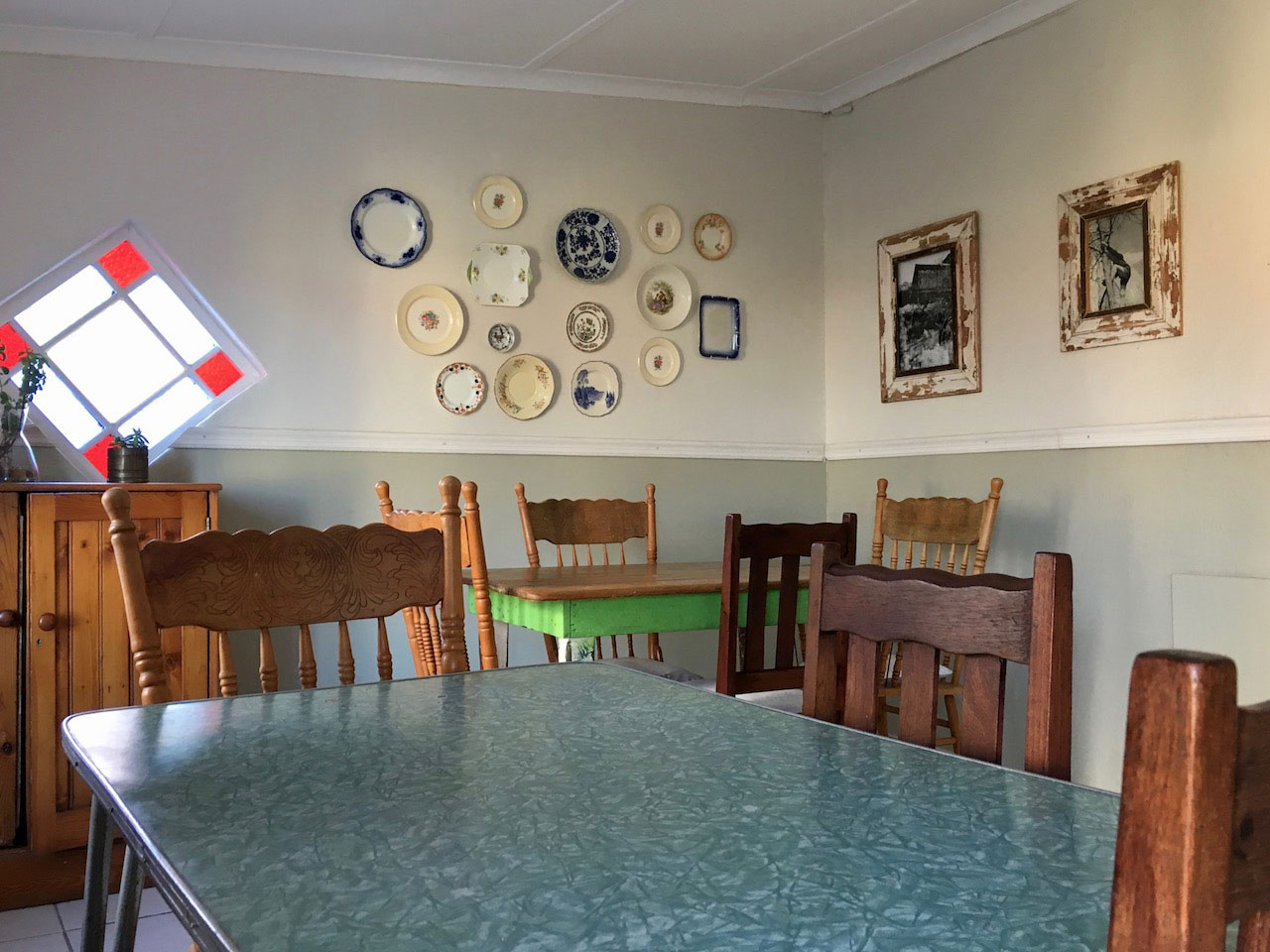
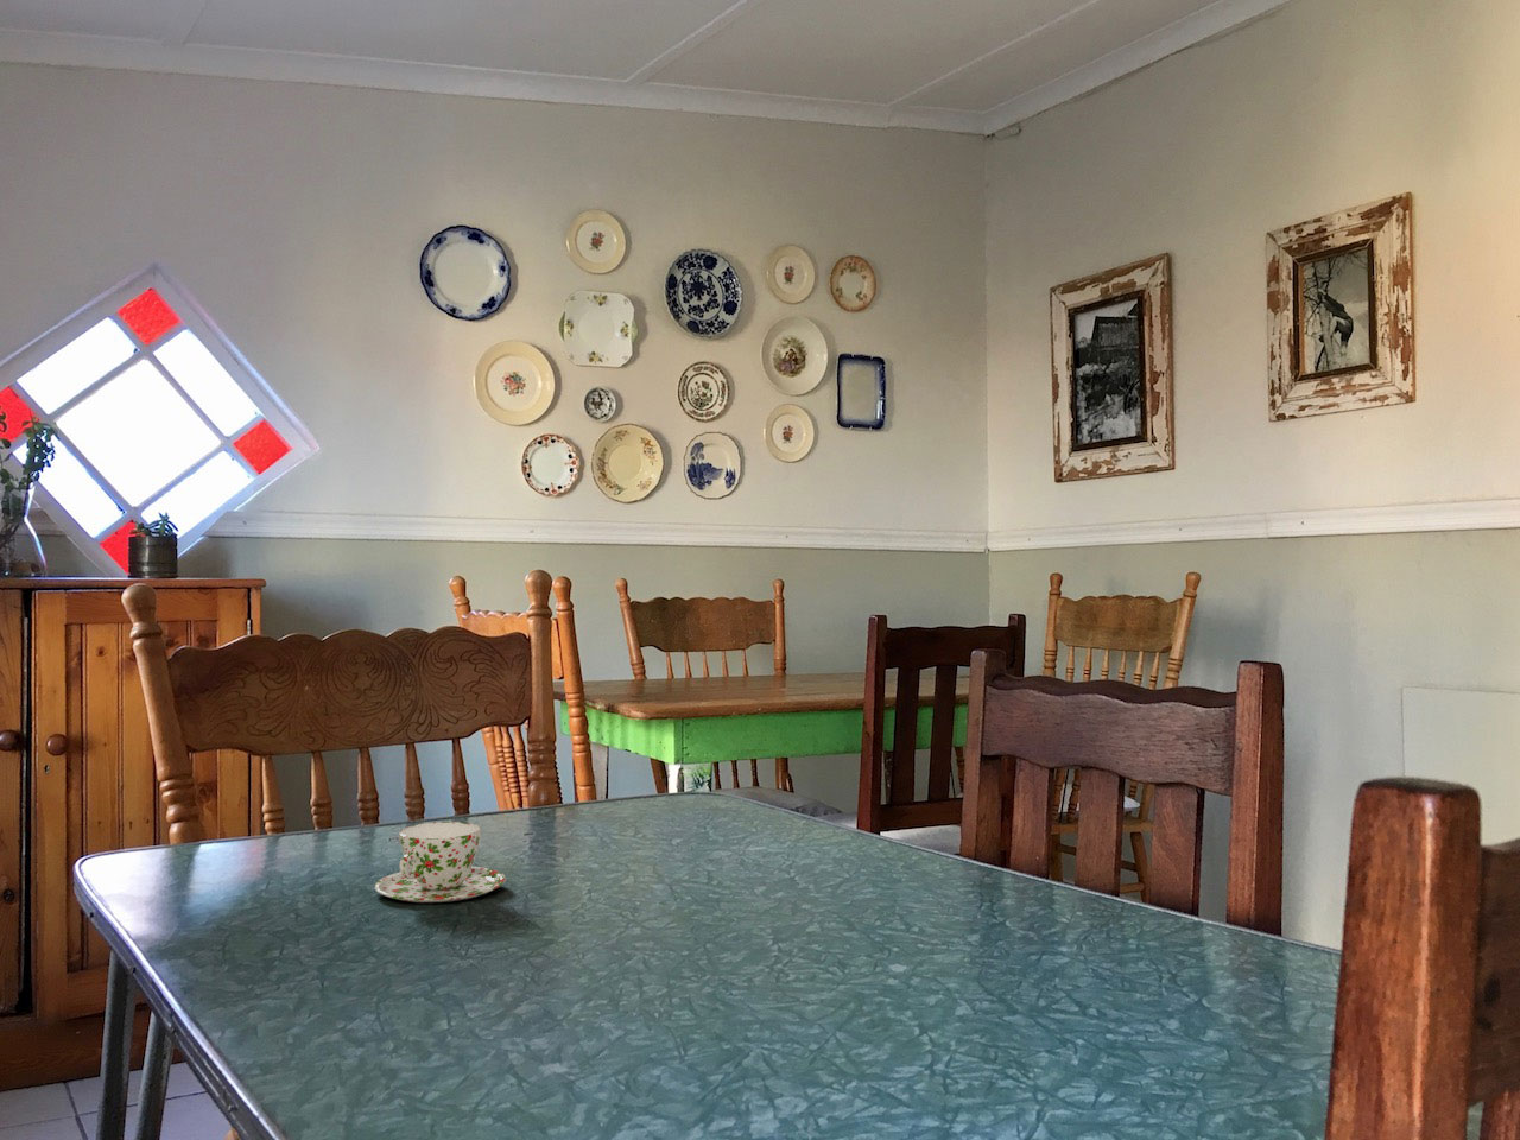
+ teacup (440, 859)
